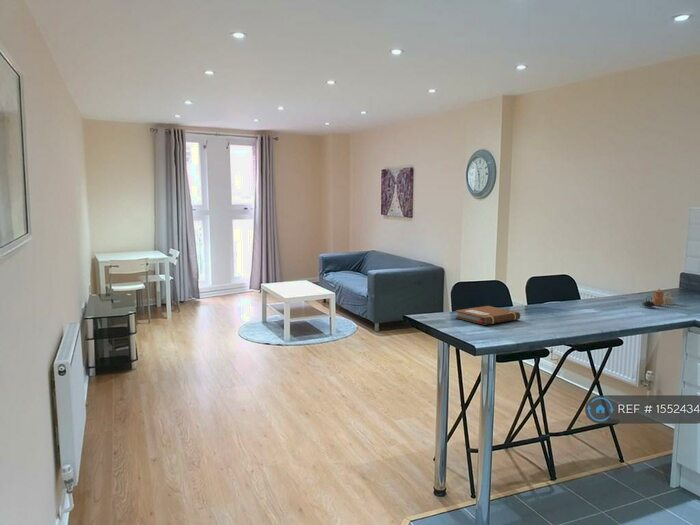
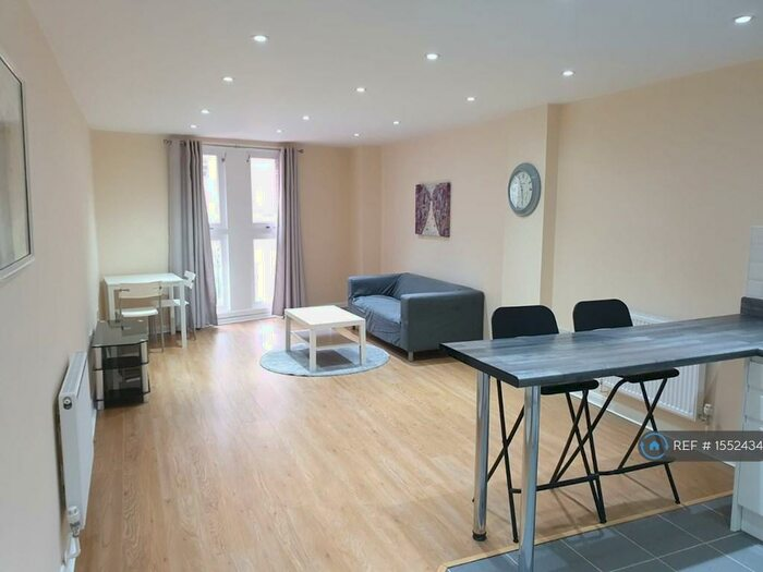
- teapot (659, 296)
- notebook (486, 315)
